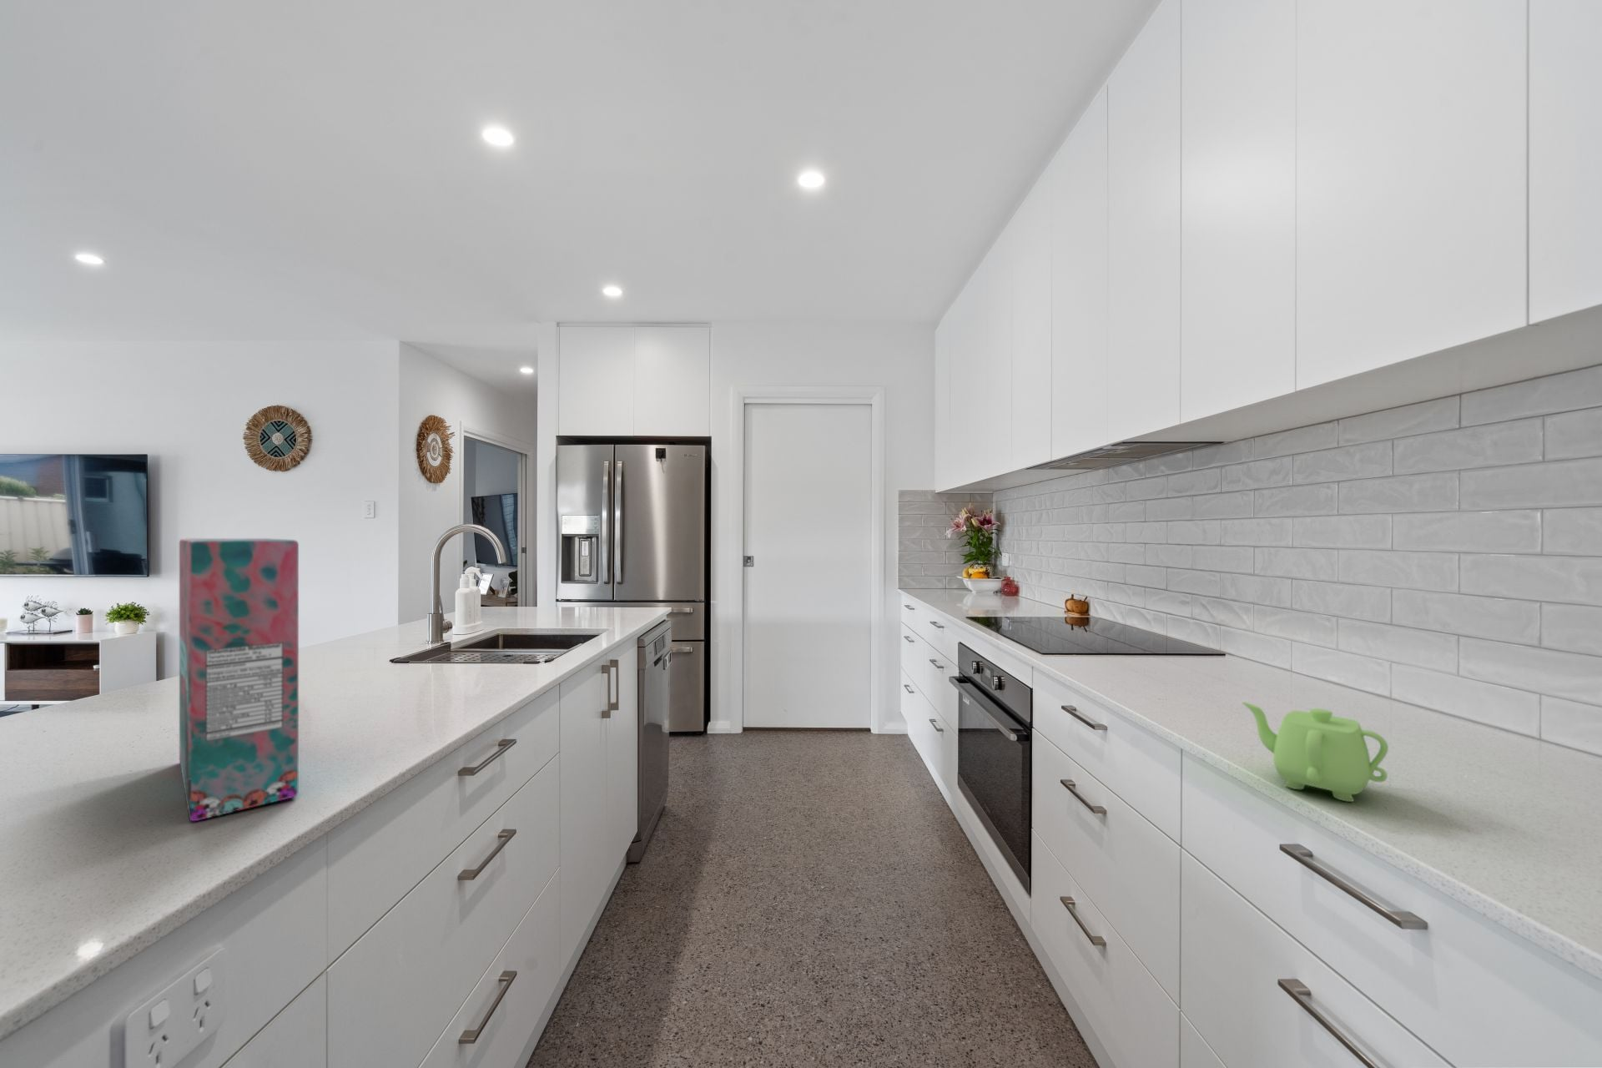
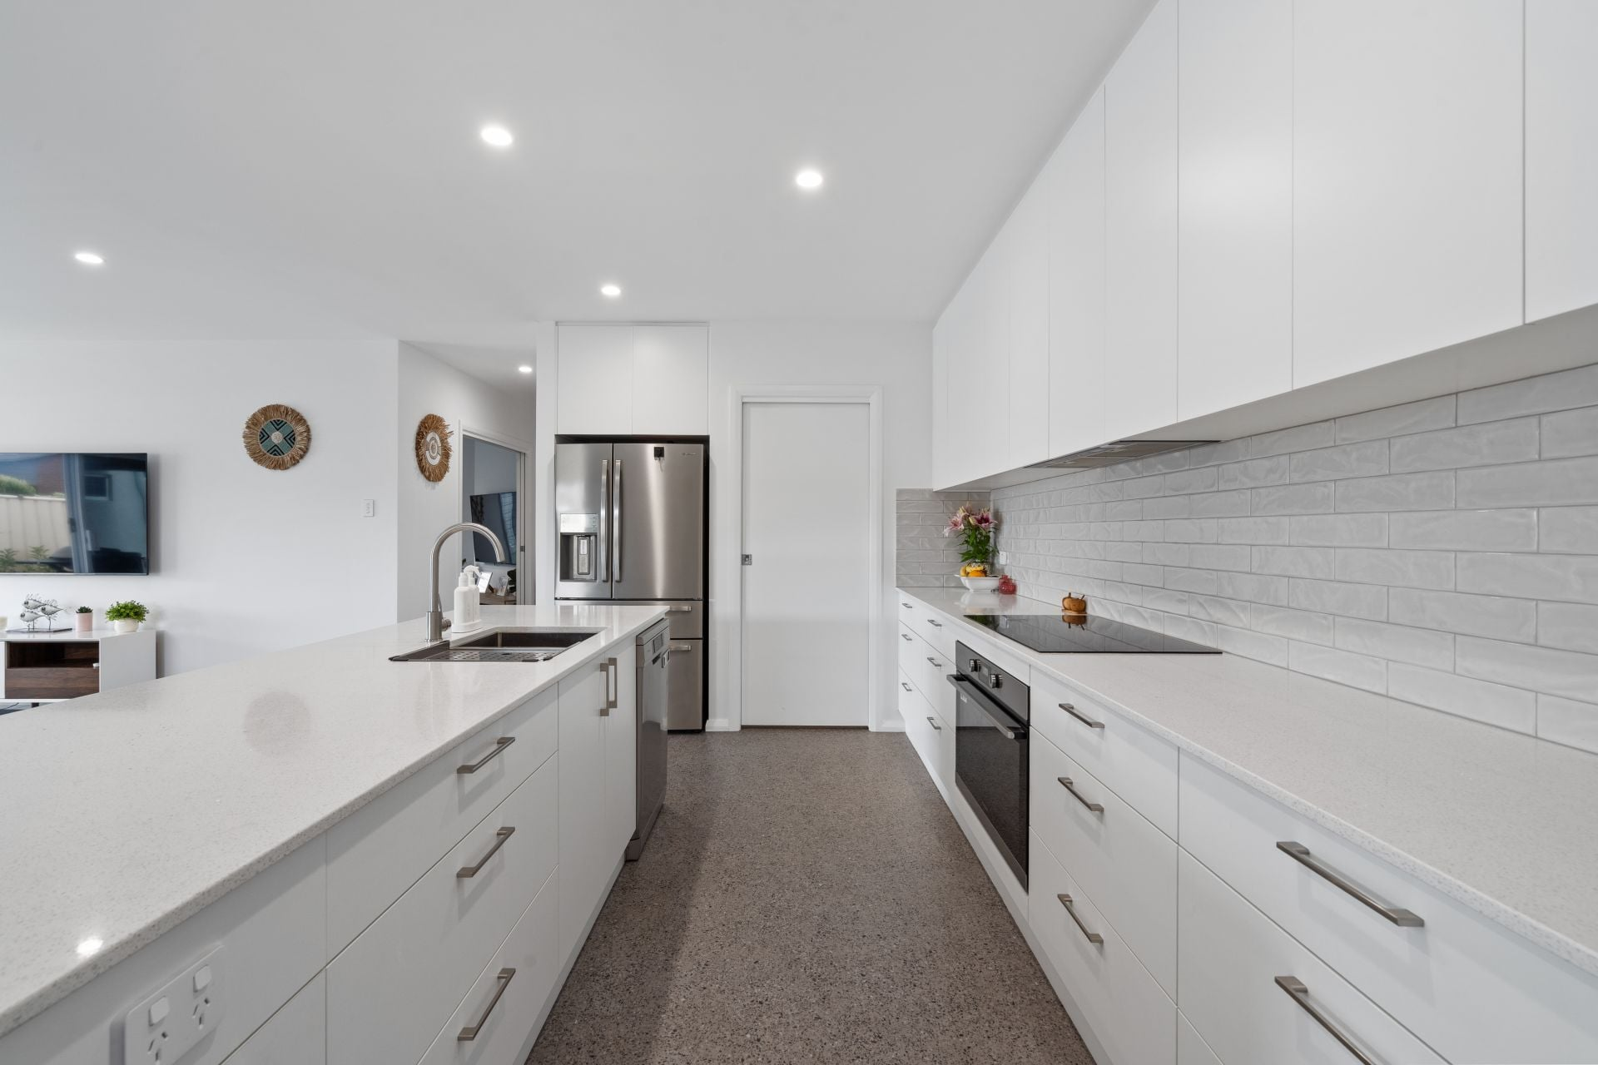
- cereal box (235, 658)
- teapot (1309, 746)
